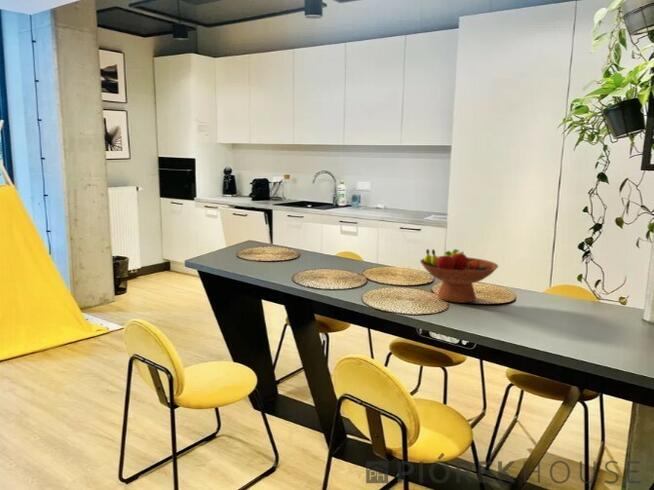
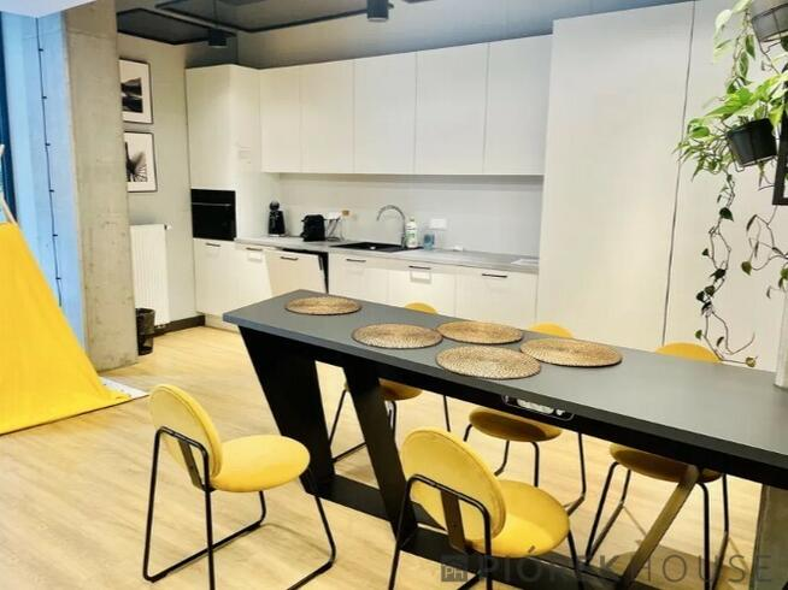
- fruit bowl (457, 273)
